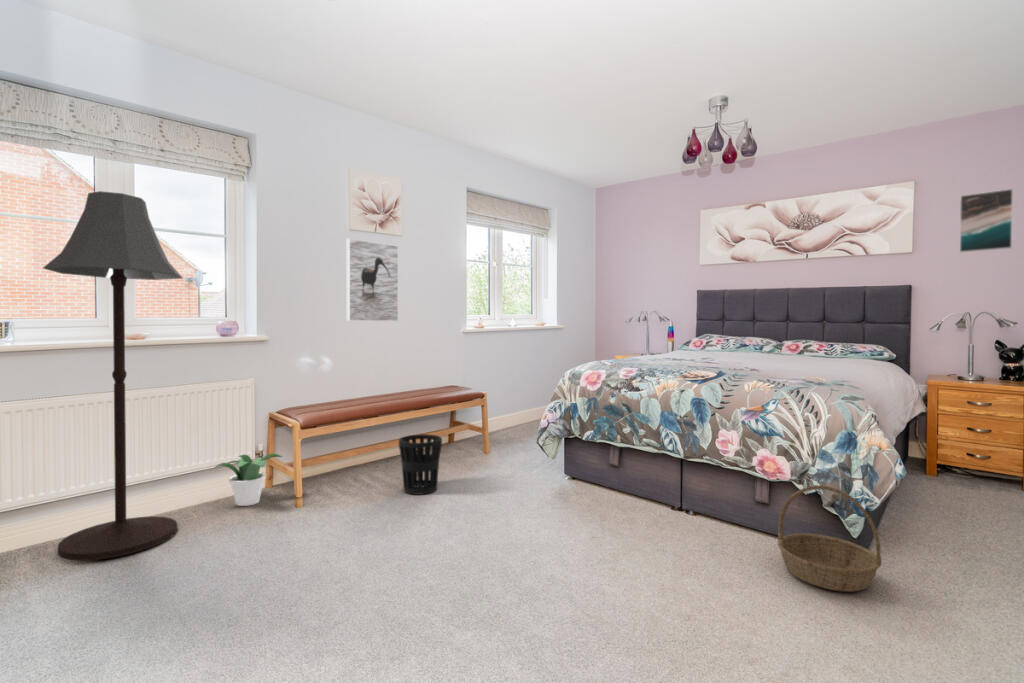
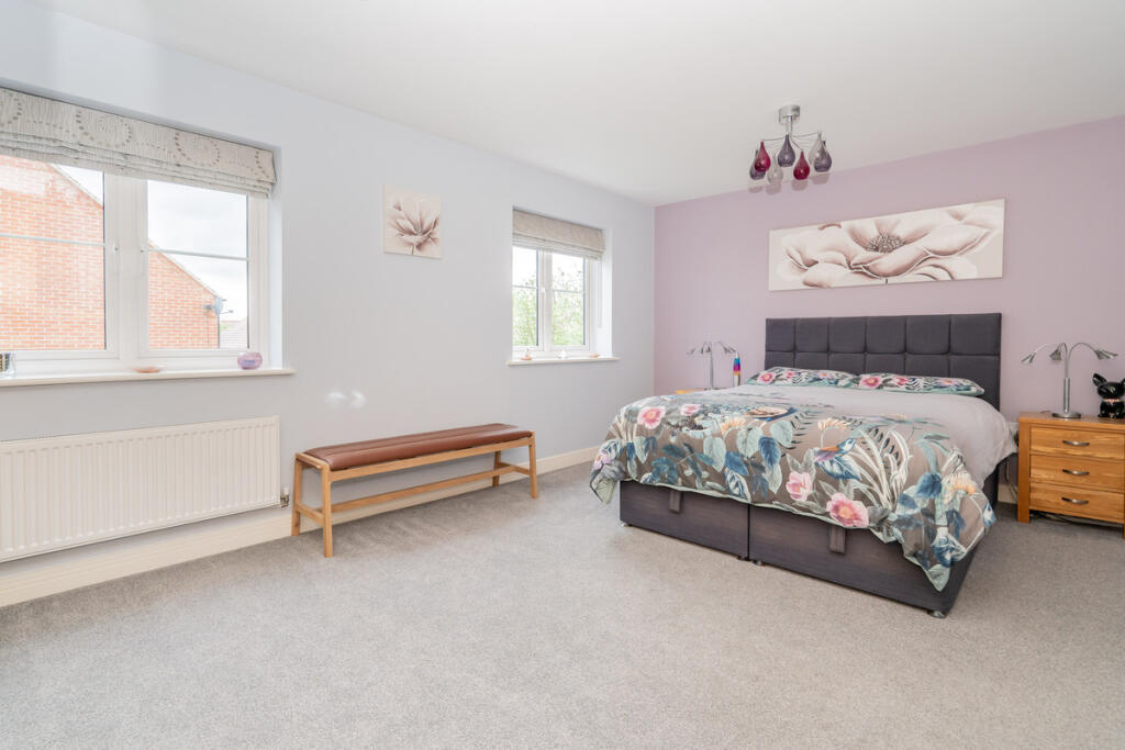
- wastebasket (420, 463)
- potted plant (251, 480)
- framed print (985, 221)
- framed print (373, 281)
- floor lamp (119, 369)
- basket (826, 536)
